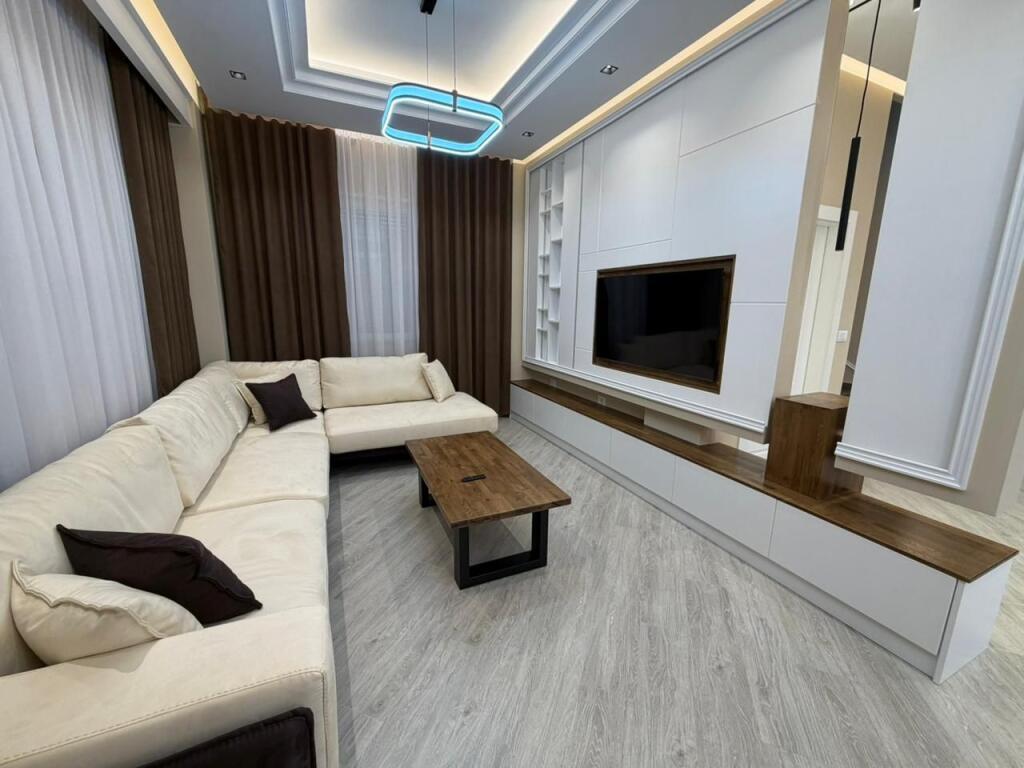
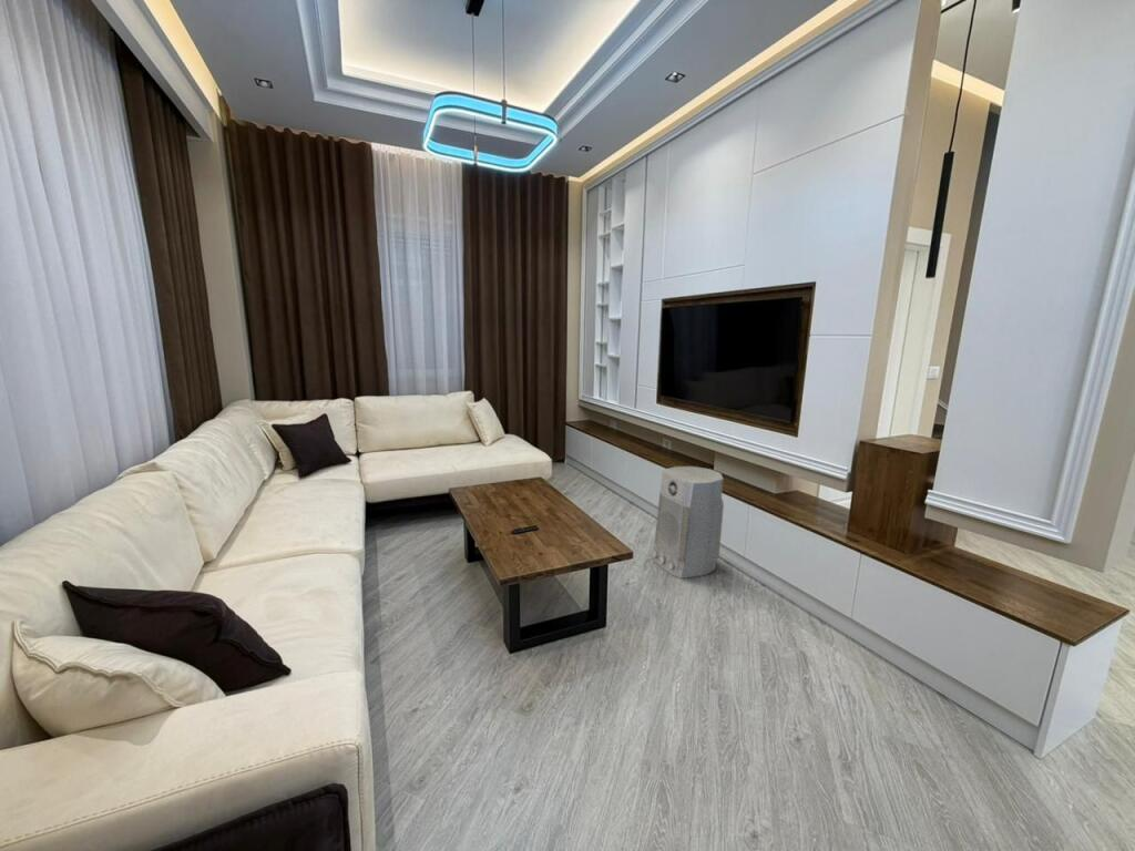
+ air purifier (689, 519)
